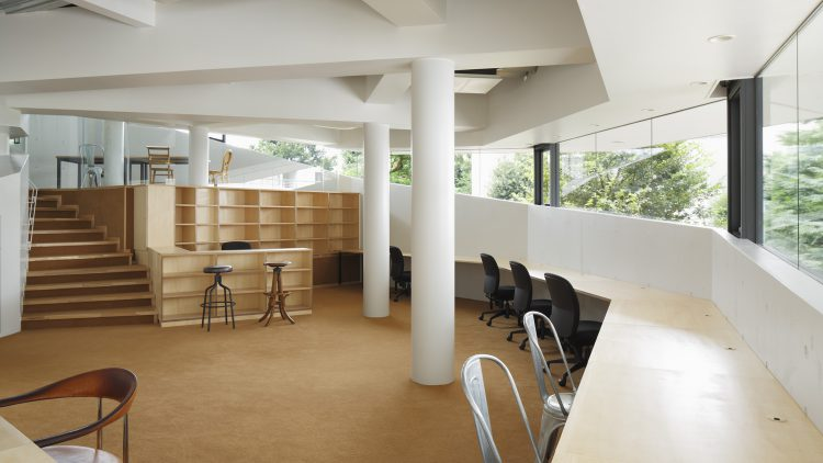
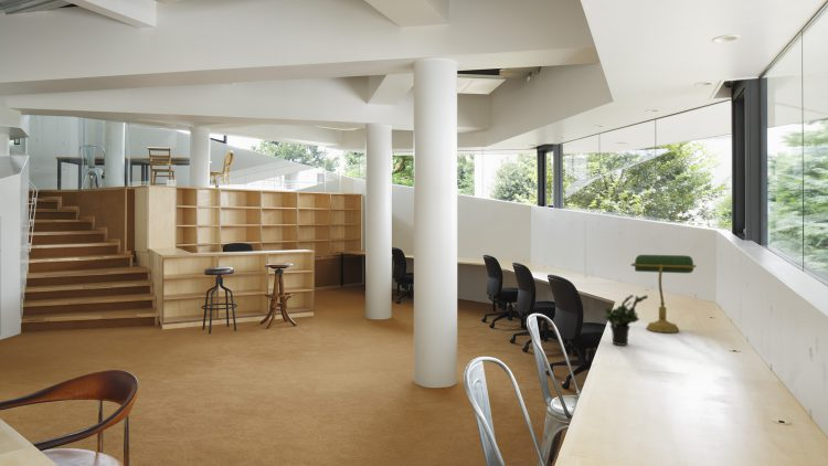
+ desk lamp (661, 292)
+ potted plant (625, 318)
